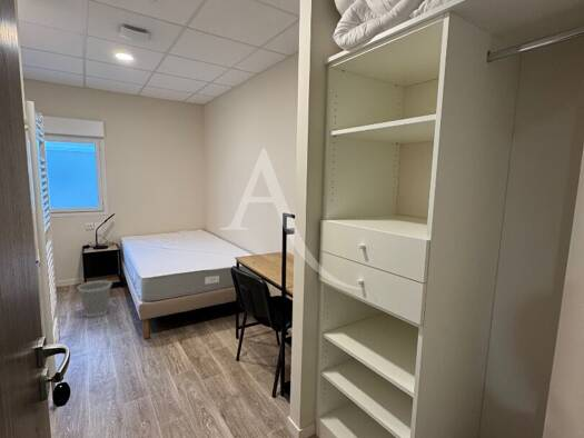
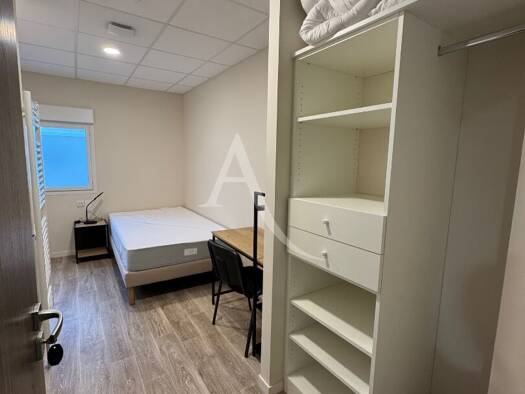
- wastebasket (95, 298)
